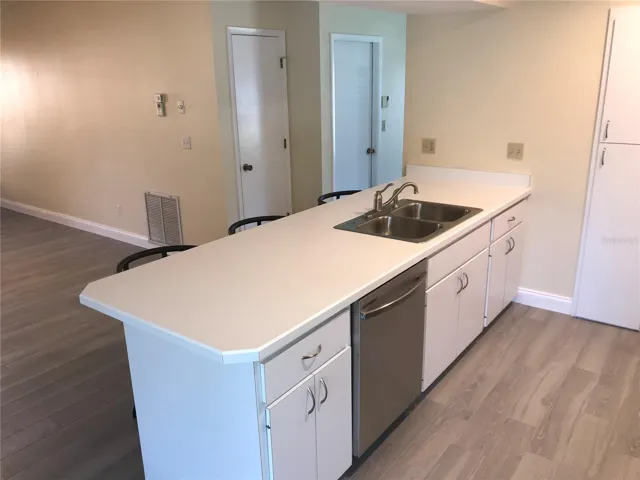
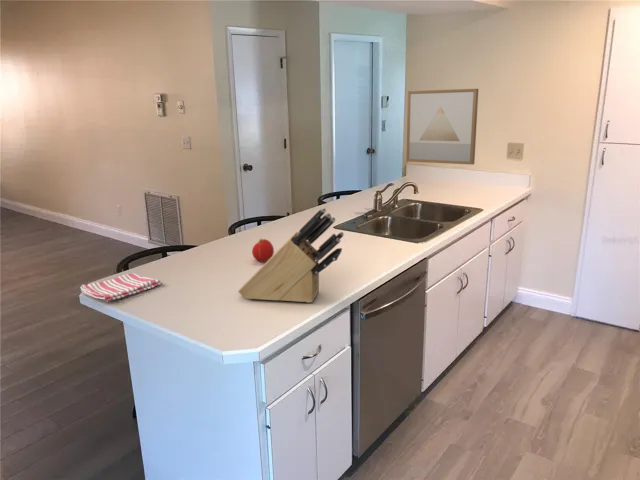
+ dish towel (121, 285)
+ wall art (440, 126)
+ fruit (262, 249)
+ knife block (291, 253)
